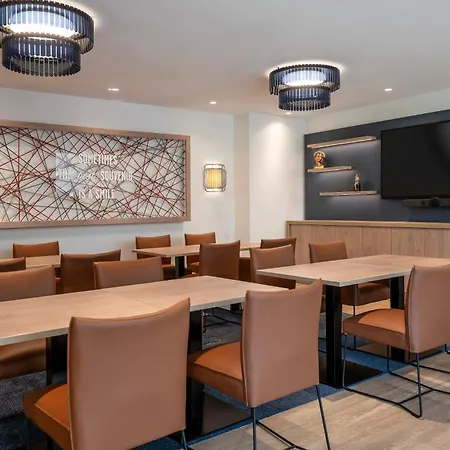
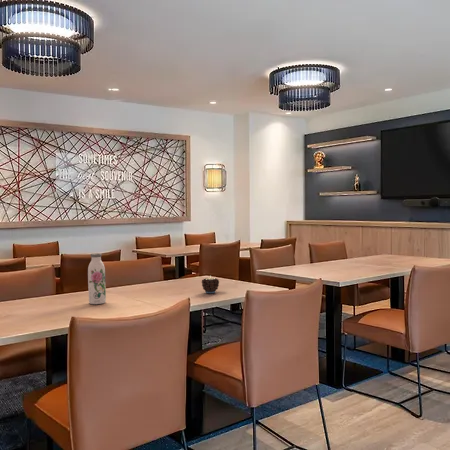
+ candle (210, 283)
+ water bottle (96, 278)
